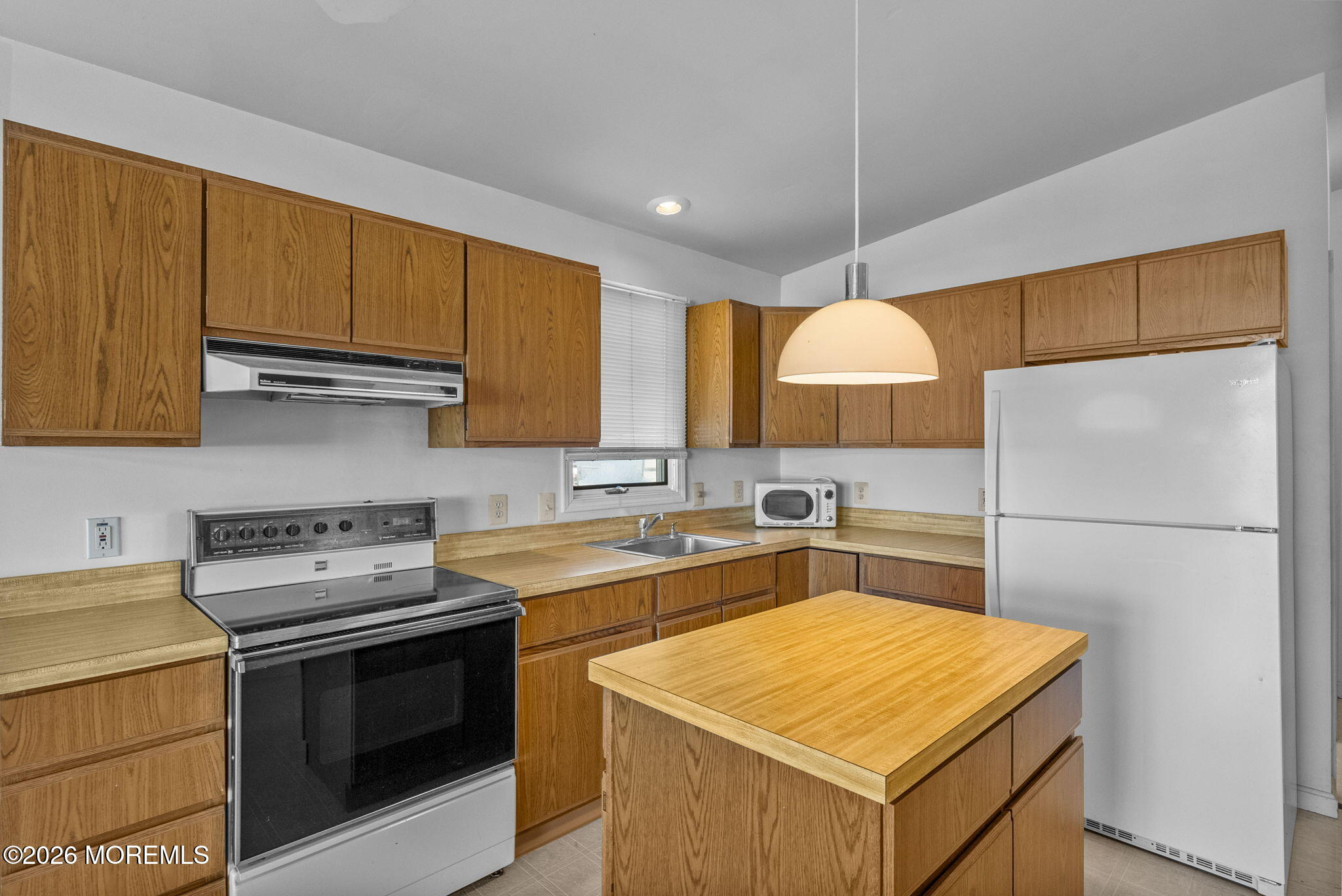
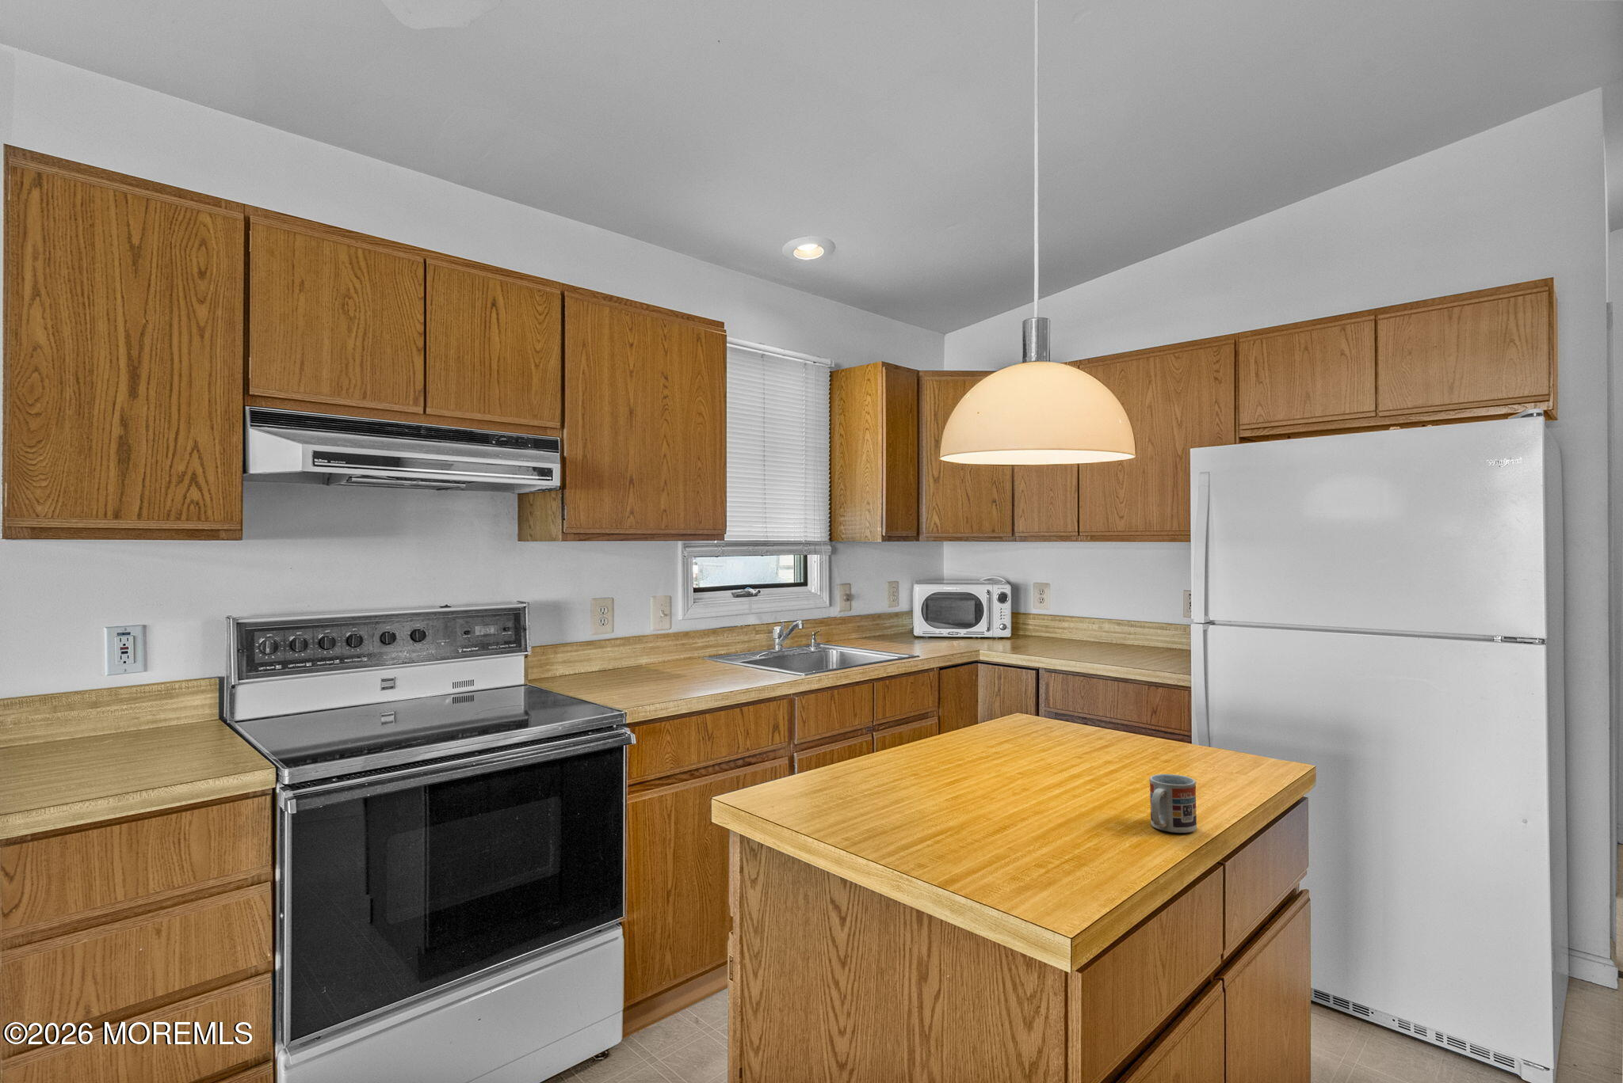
+ cup (1169, 804)
